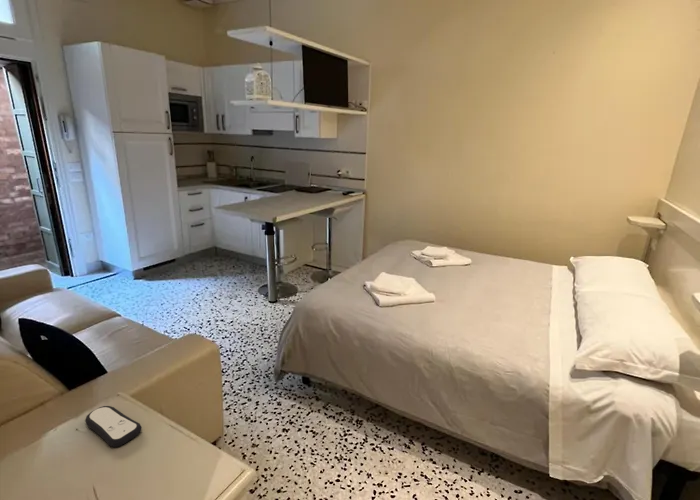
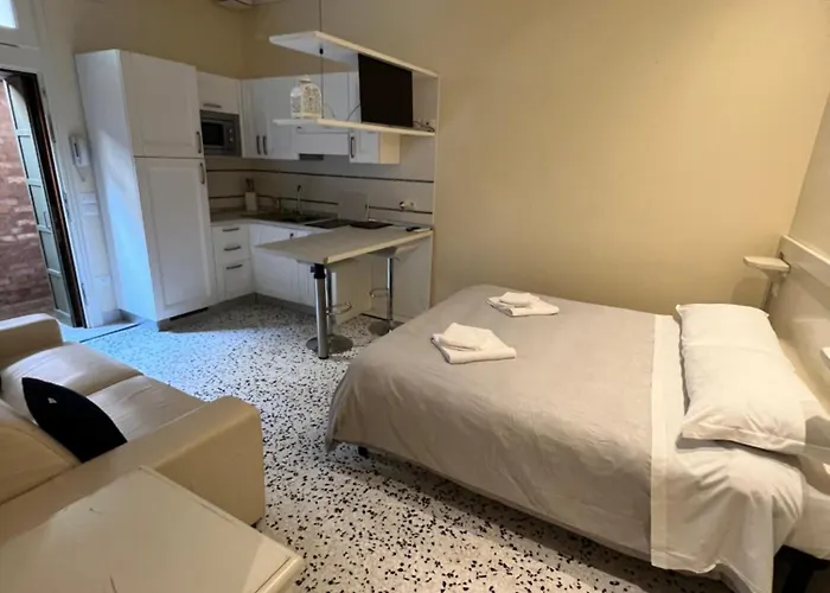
- remote control (111, 424)
